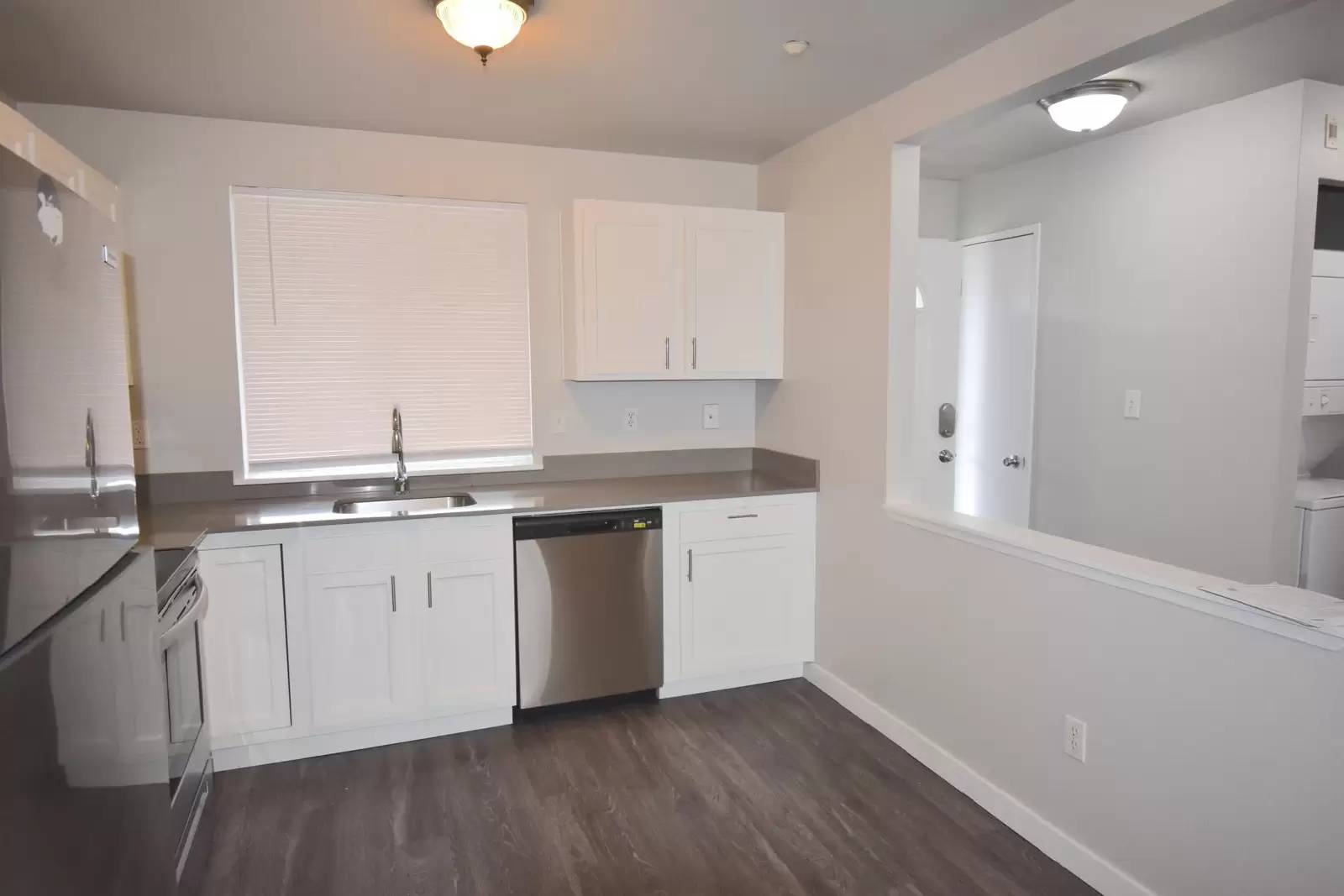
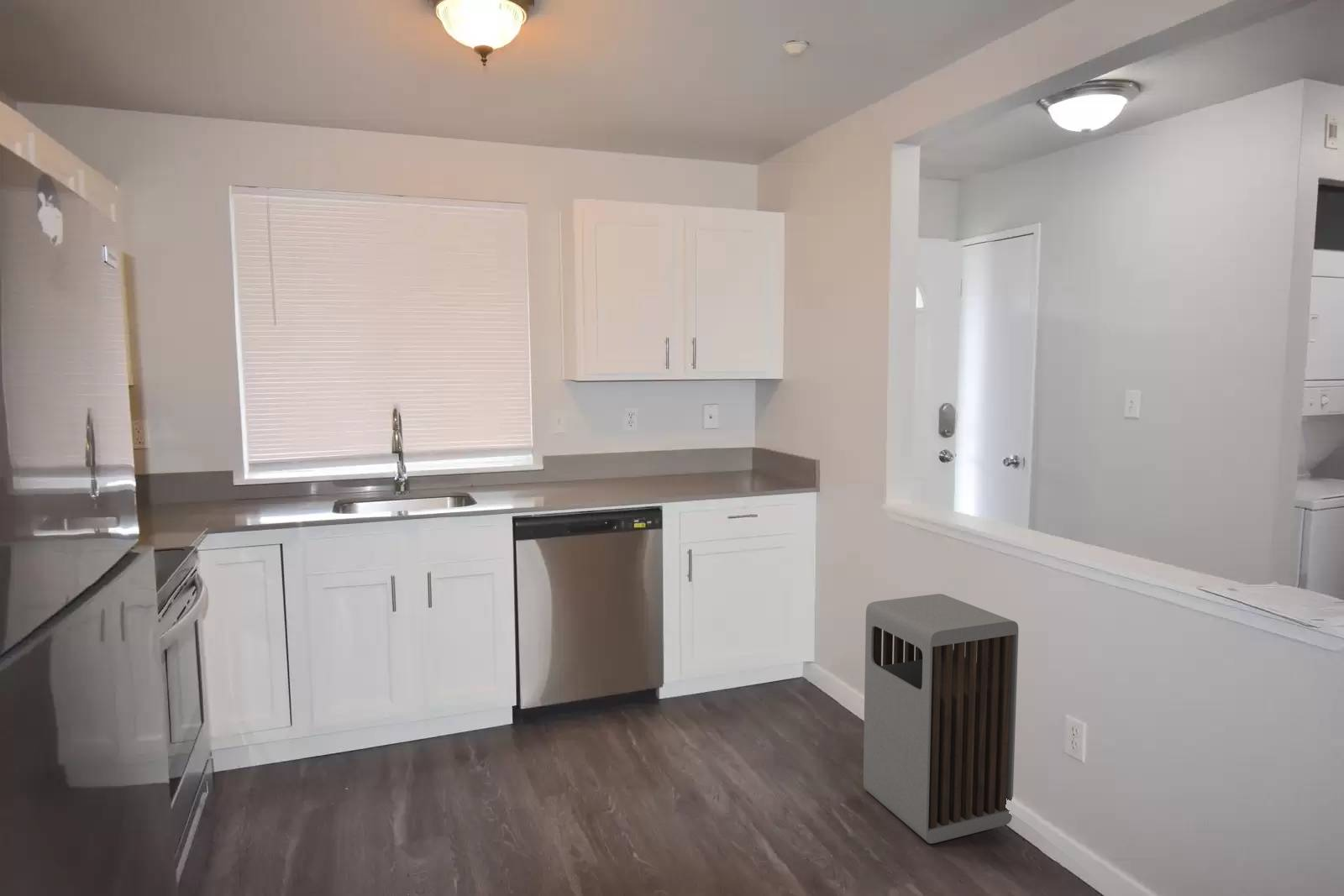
+ trash bin (937, 710)
